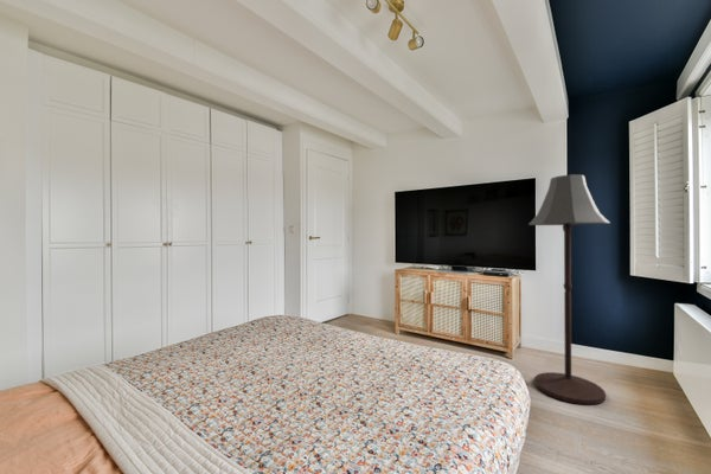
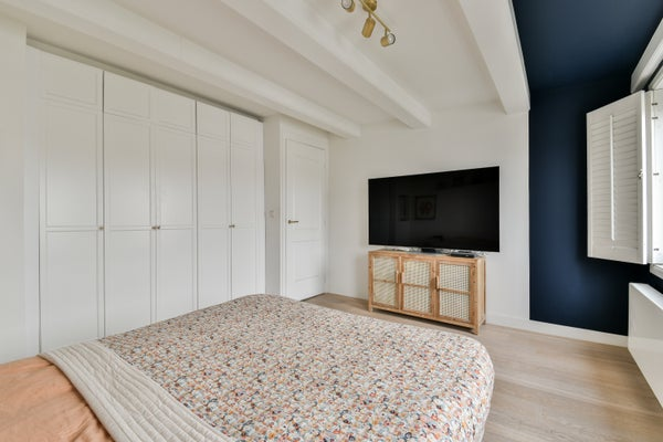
- floor lamp (568, 282)
